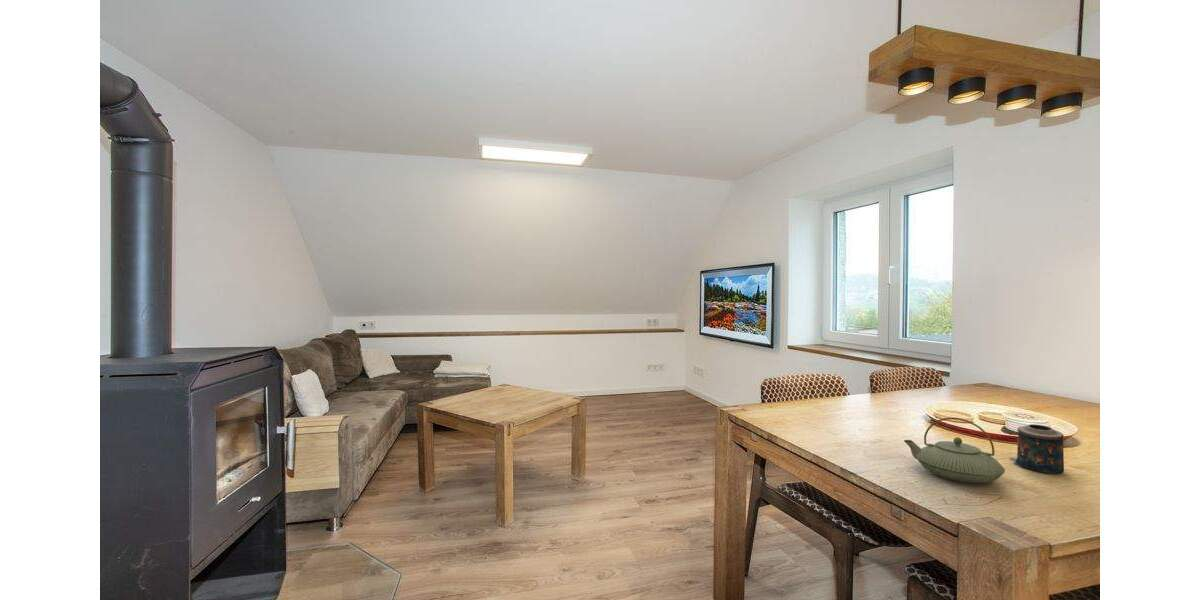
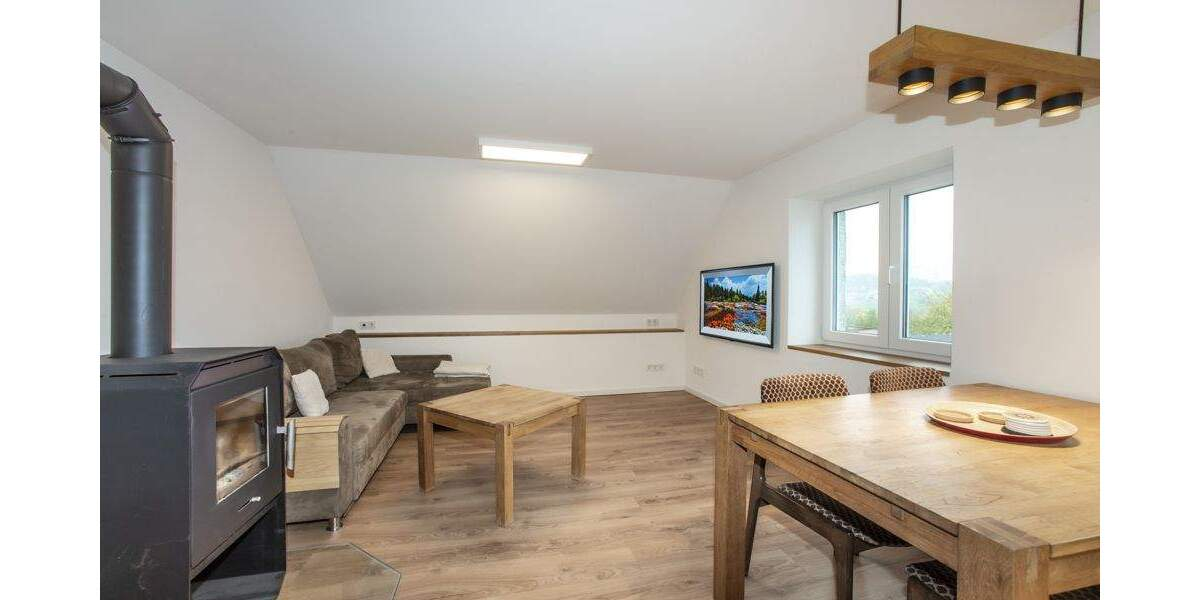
- candle (1034, 445)
- teapot (951, 445)
